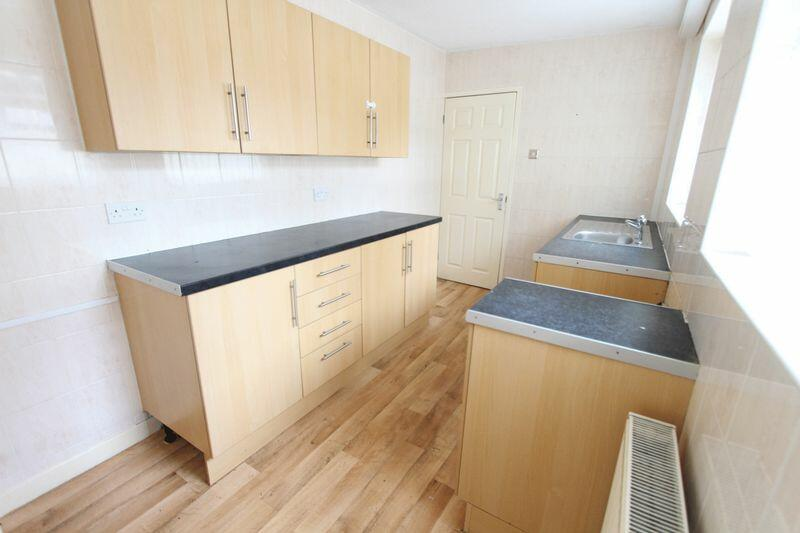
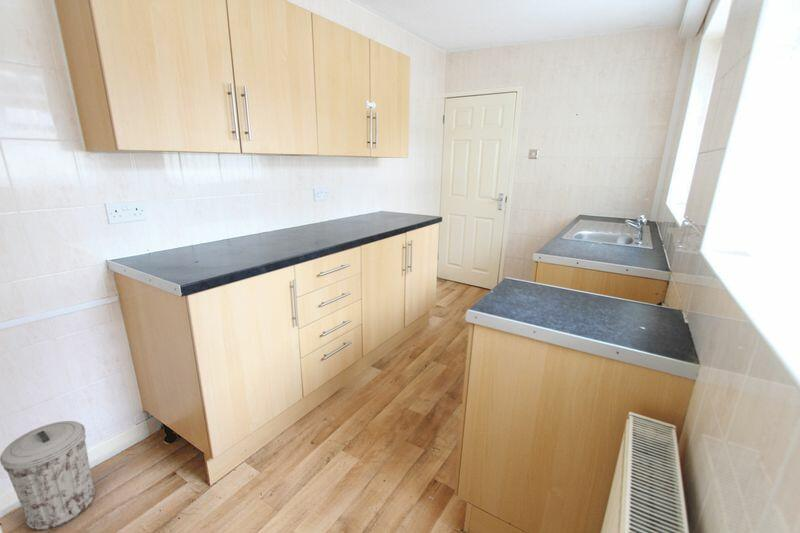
+ trash can (52, 471)
